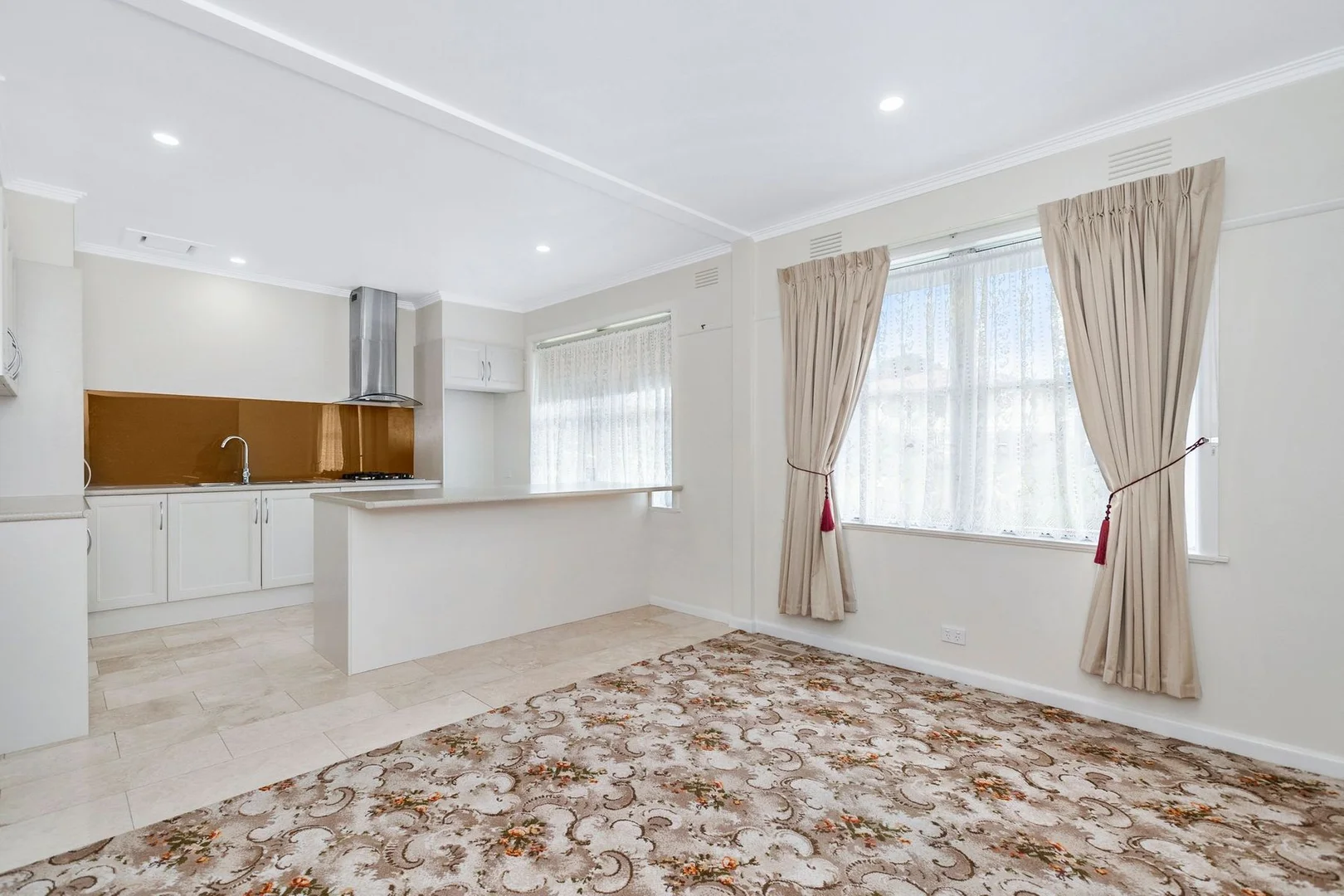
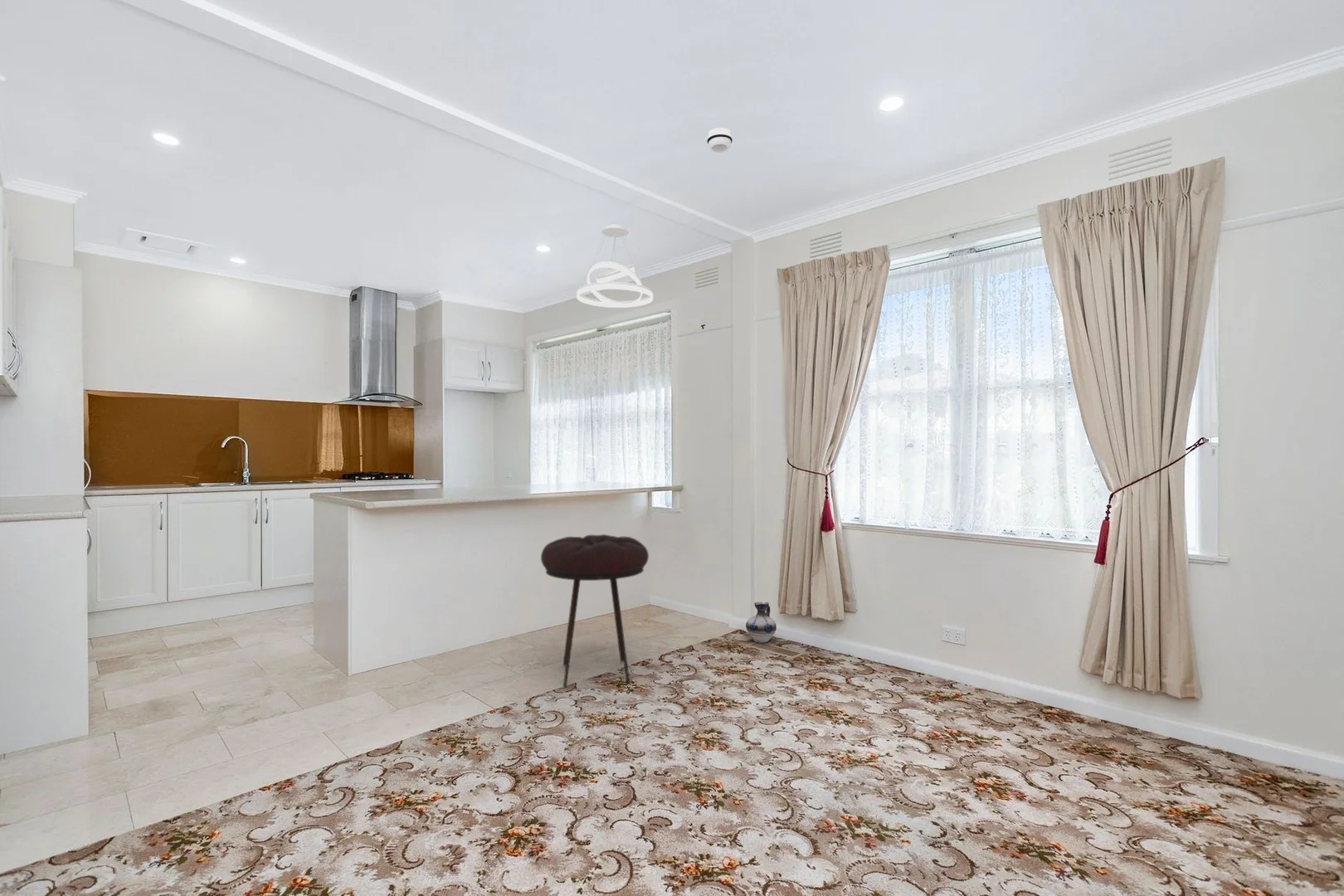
+ pendant light (615, 265)
+ smoke detector (719, 140)
+ ceramic jug (761, 621)
+ stool (612, 601)
